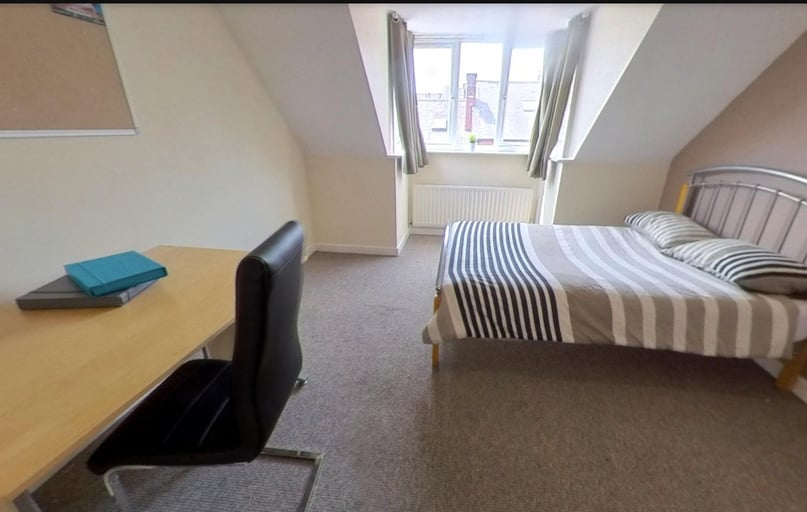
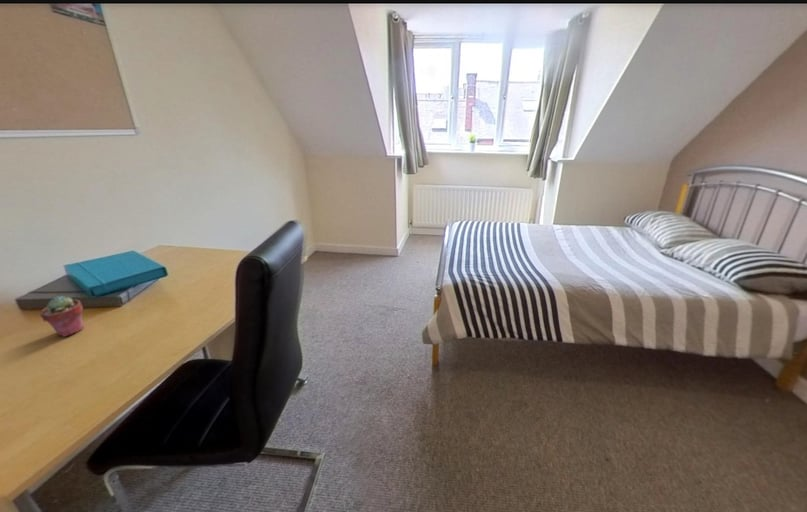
+ potted succulent (63, 314)
